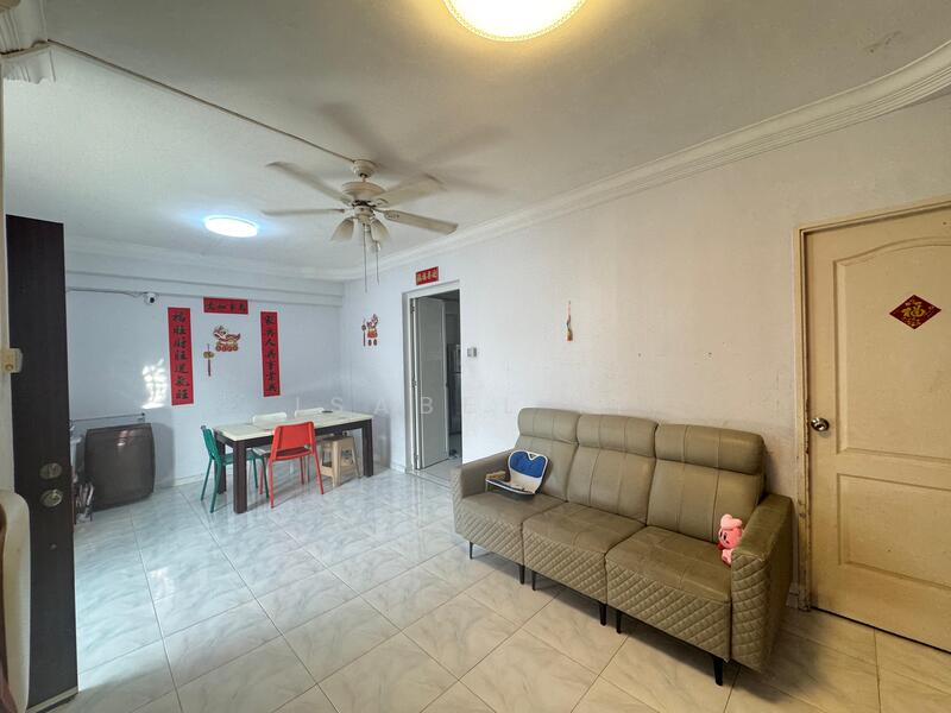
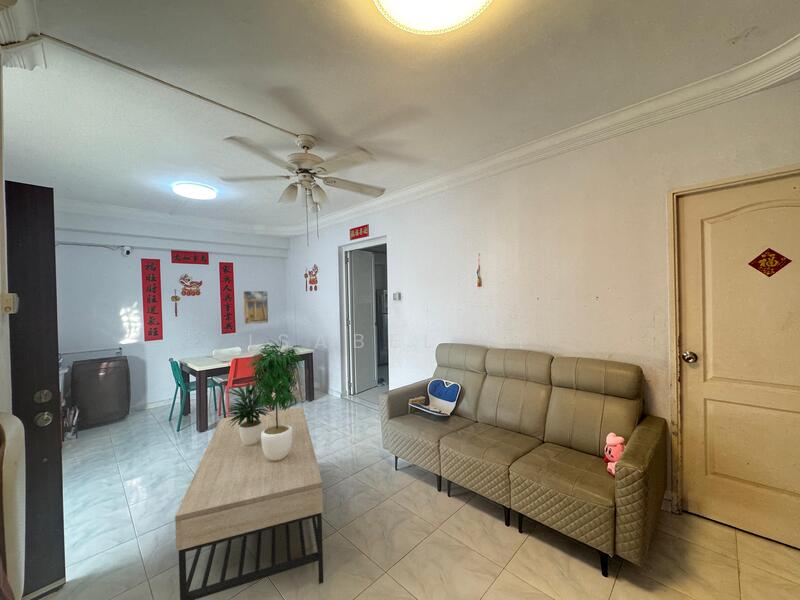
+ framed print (255, 307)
+ potted plant (264, 391)
+ coffee table (261, 482)
